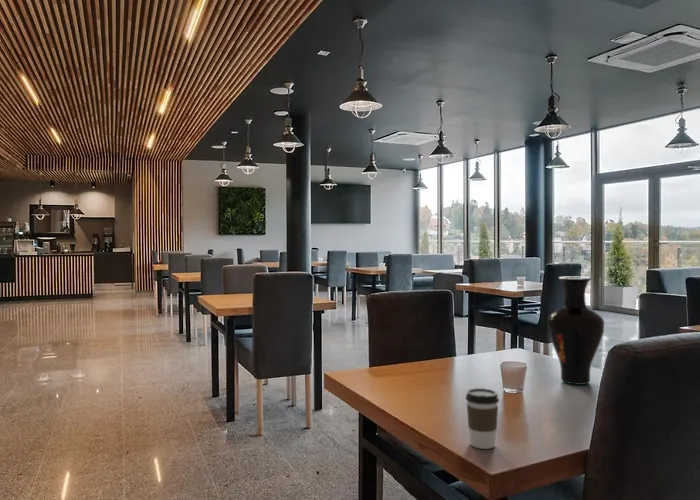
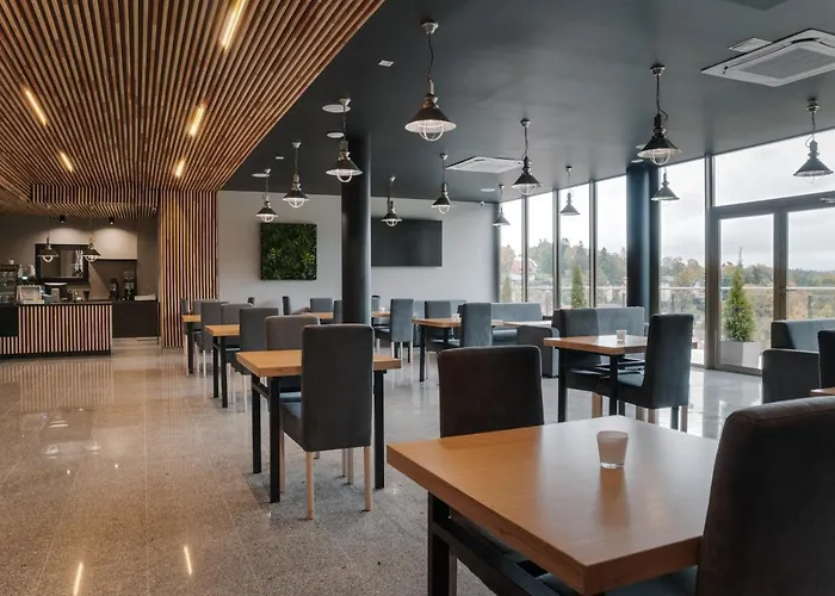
- coffee cup (482, 418)
- vase (575, 329)
